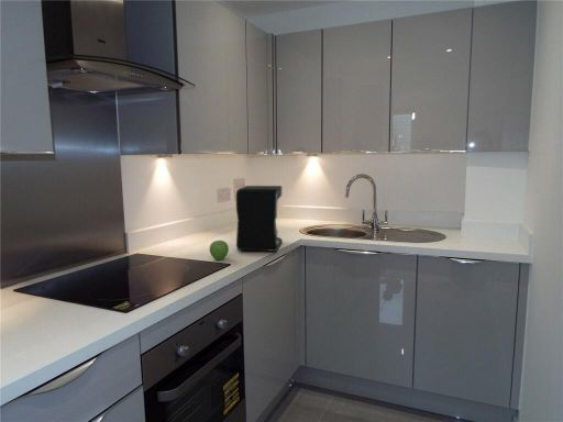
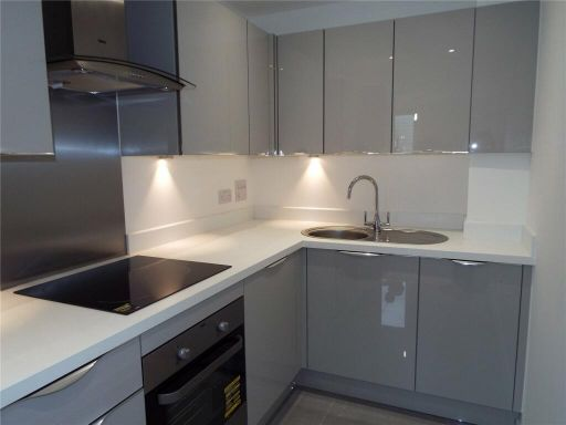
- coffee maker (262, 216)
- fruit (219, 249)
